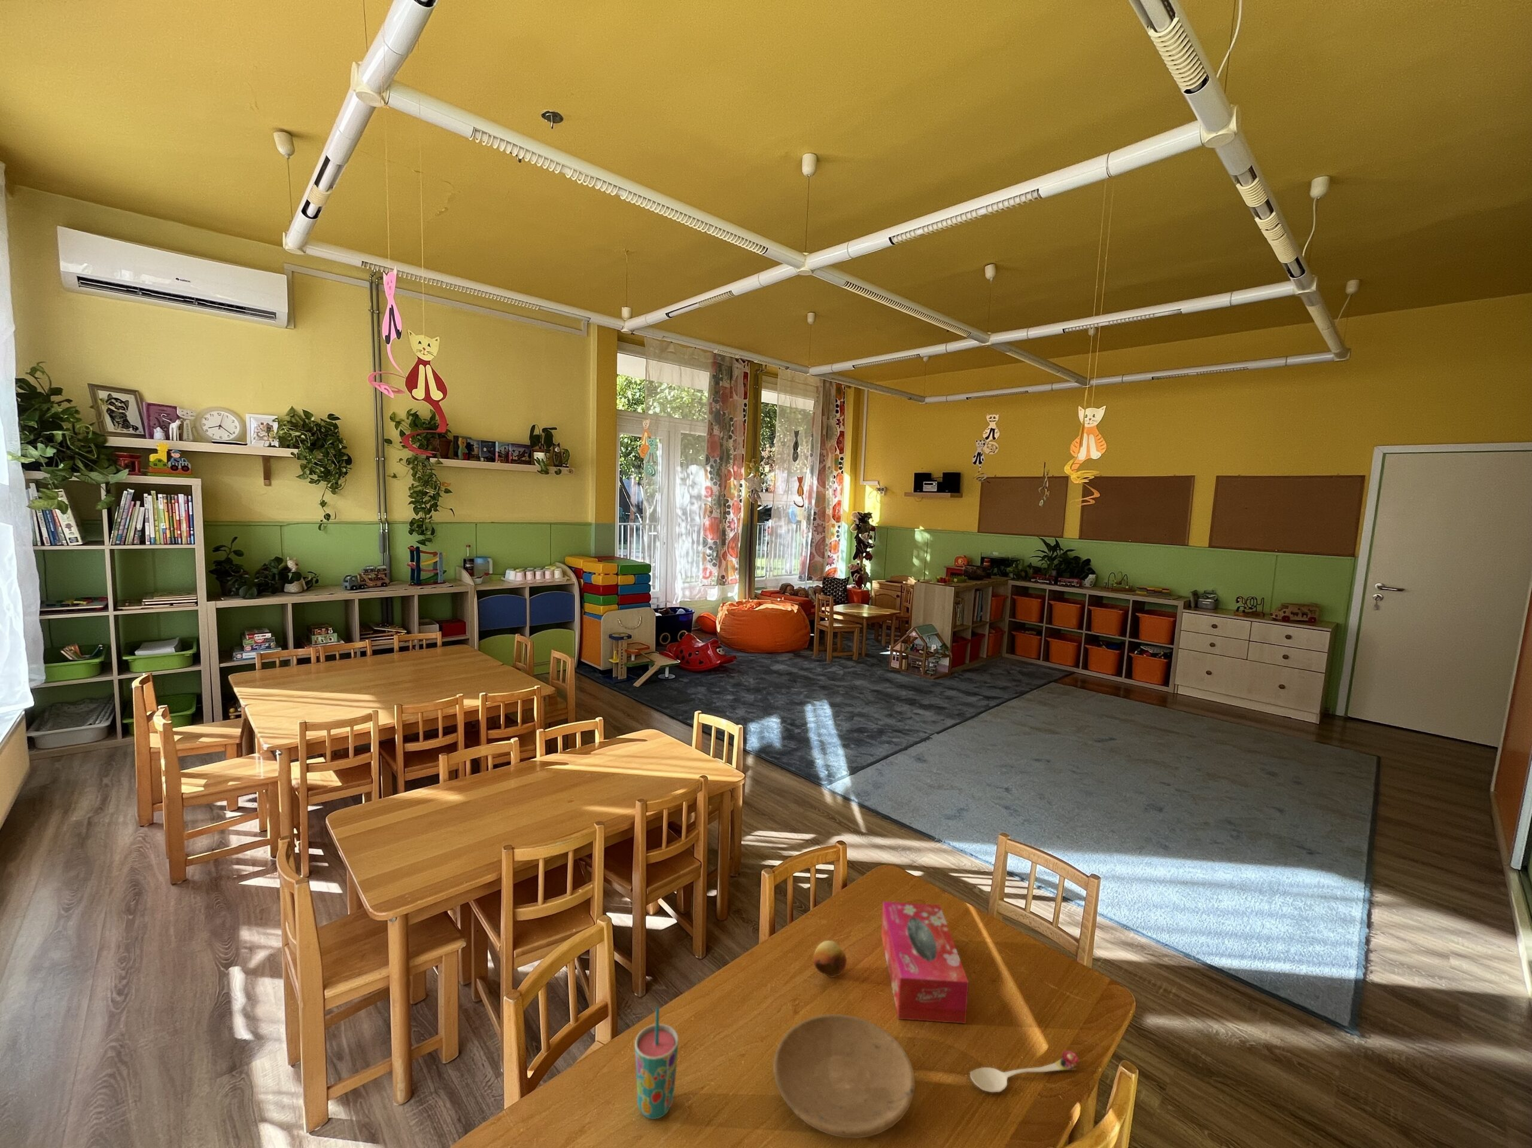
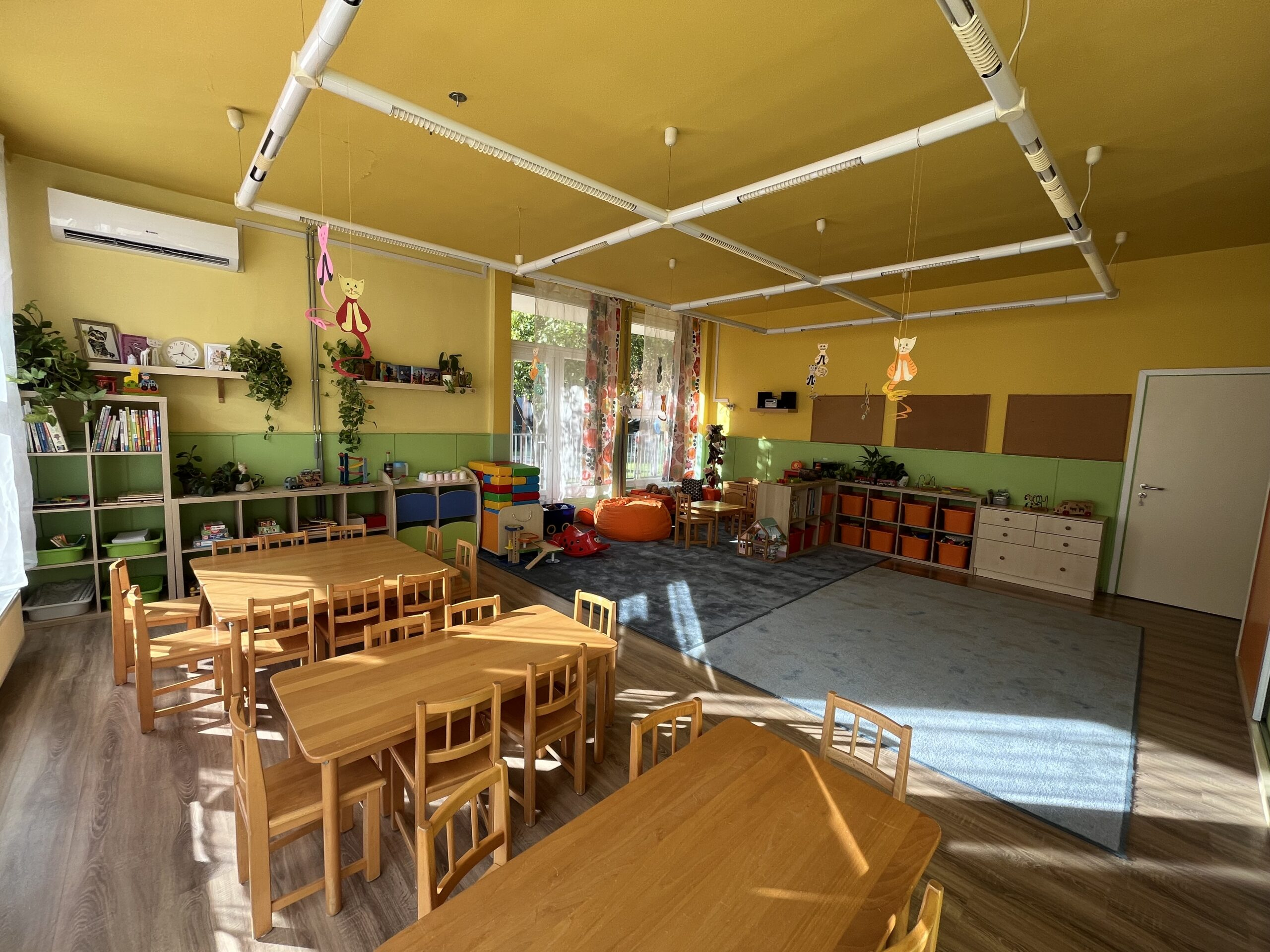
- fruit (830, 959)
- cup (656, 1058)
- tissue box (920, 956)
- plate (842, 1077)
- spoon (1025, 1070)
